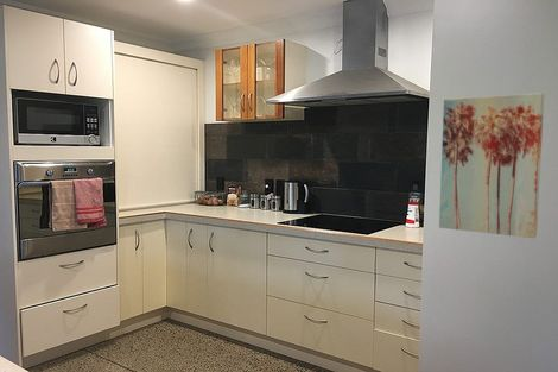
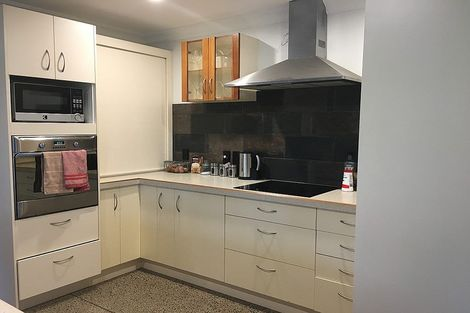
- wall art (488, 165)
